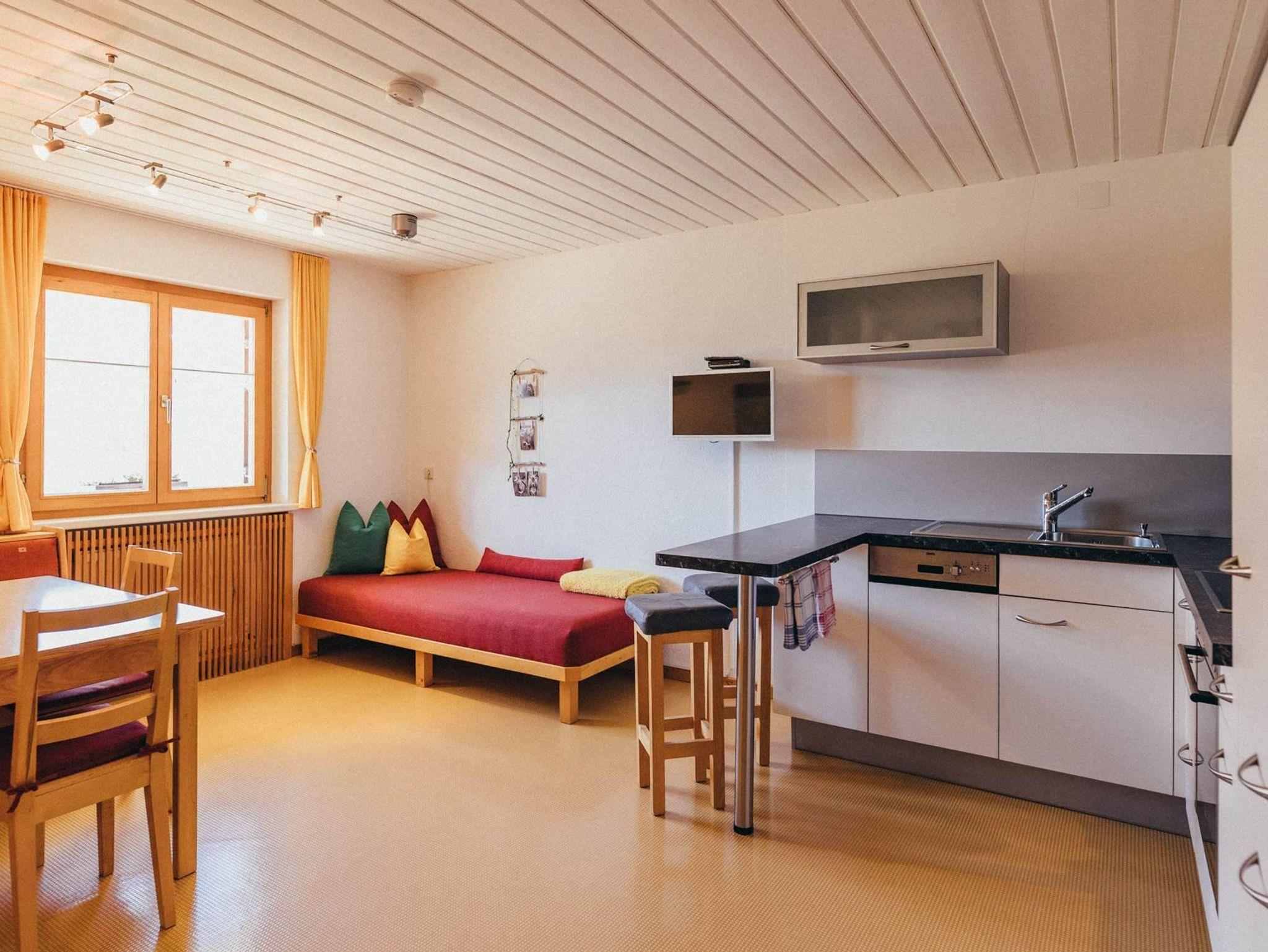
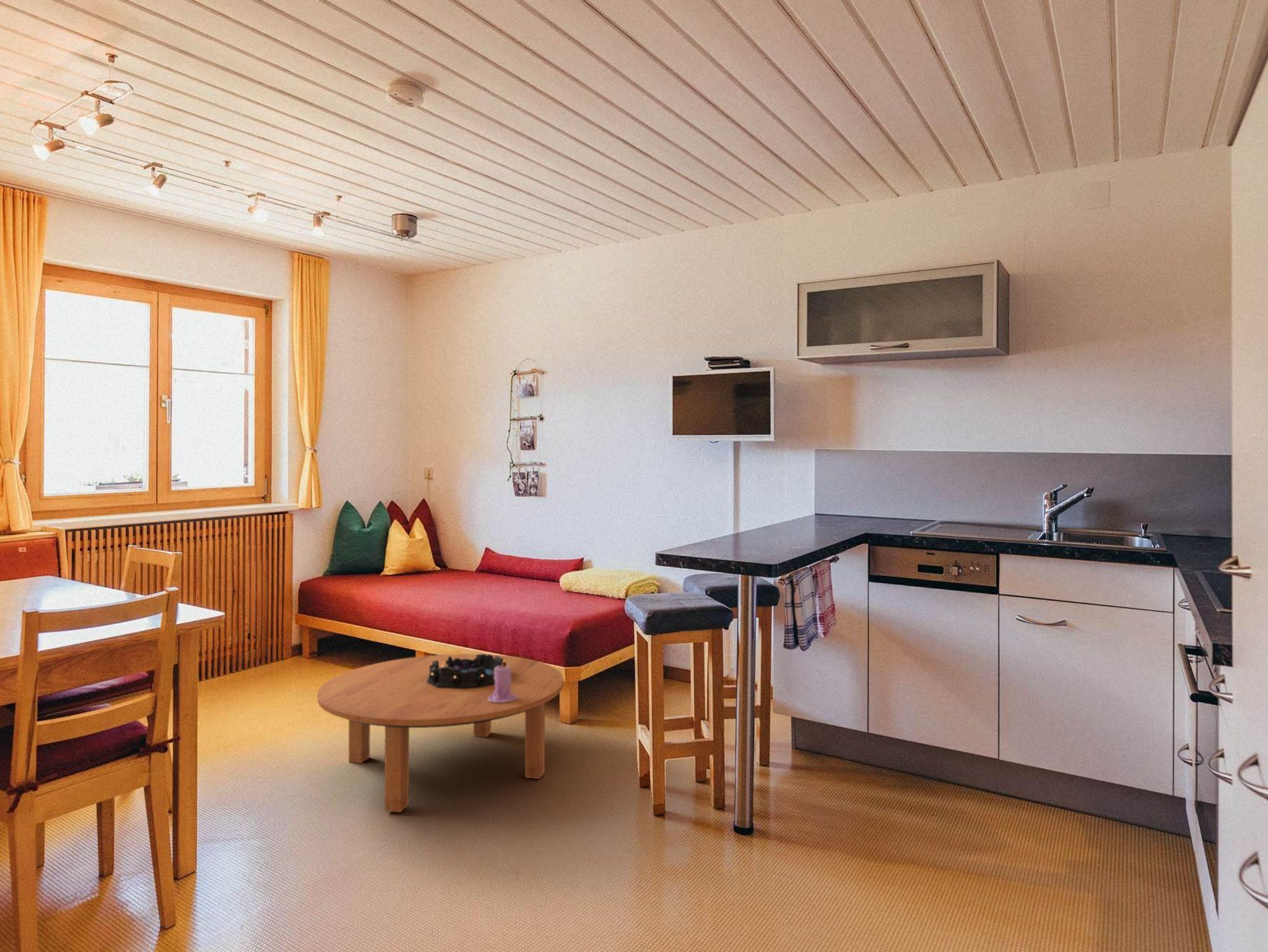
+ decorative bowl (467, 669)
+ candle (502, 680)
+ coffee table (445, 724)
